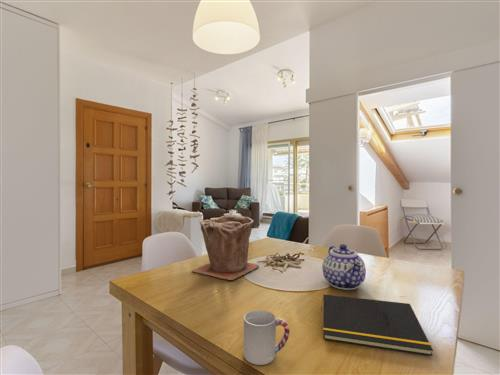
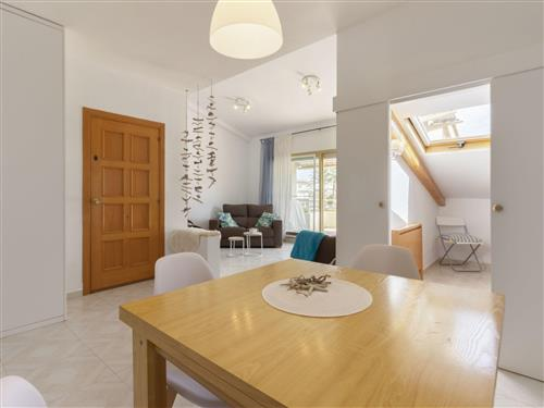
- notepad (369, 320)
- teapot (343, 264)
- cup (266, 335)
- plant pot (226, 243)
